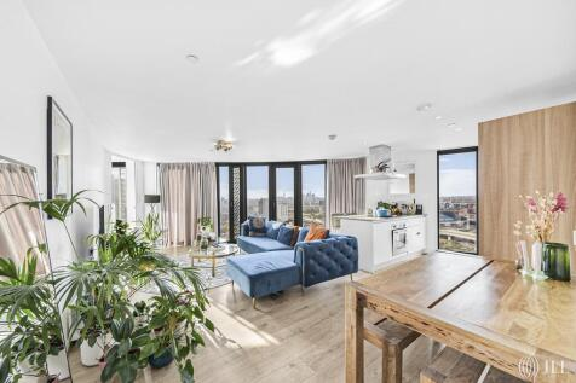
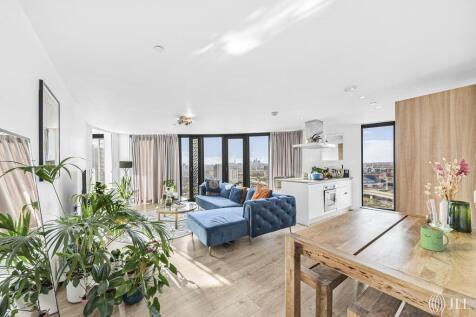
+ mug (434, 238)
